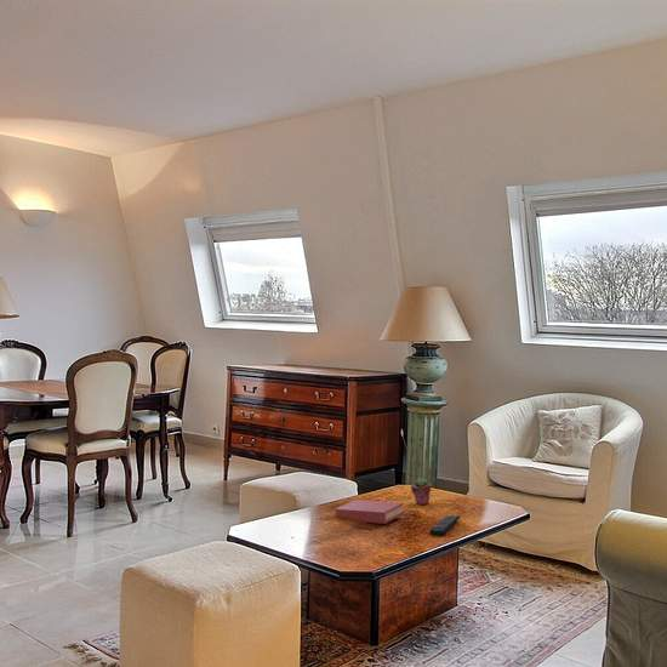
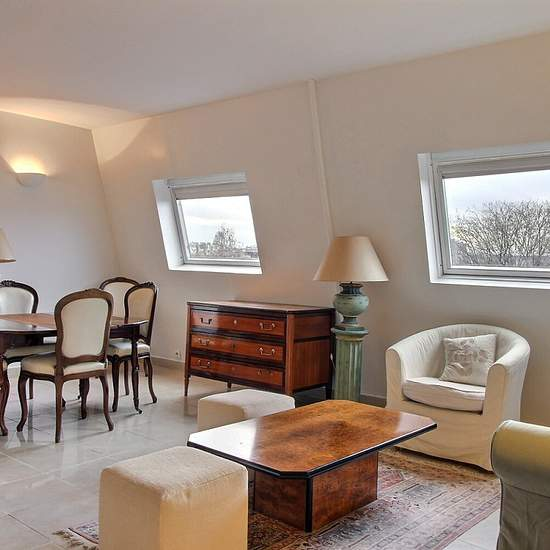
- potted succulent (421, 490)
- book (370, 511)
- remote control (445, 524)
